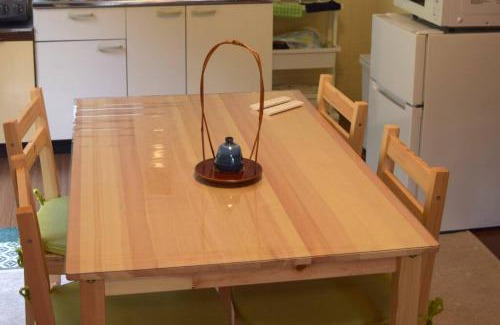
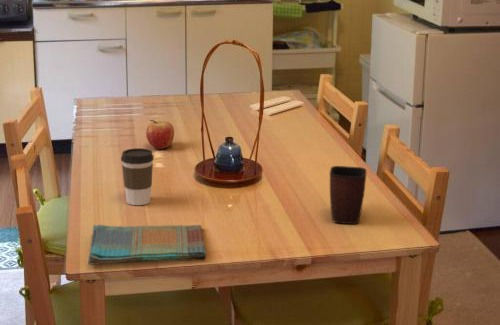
+ mug (344, 193)
+ dish towel (147, 241)
+ coffee cup (137, 177)
+ fruit (160, 133)
